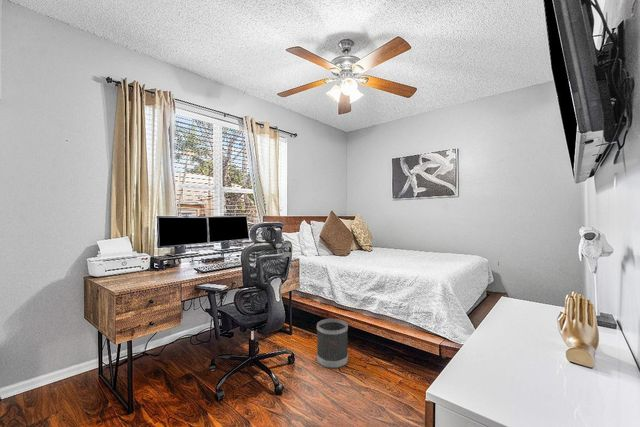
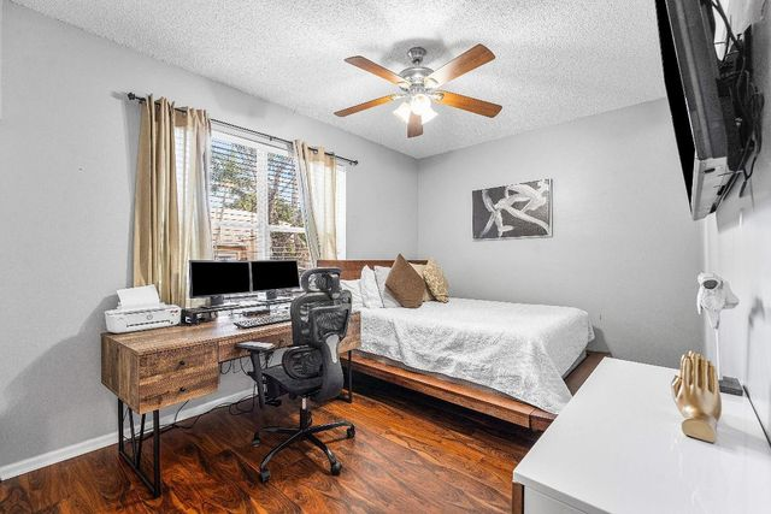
- wastebasket (332, 342)
